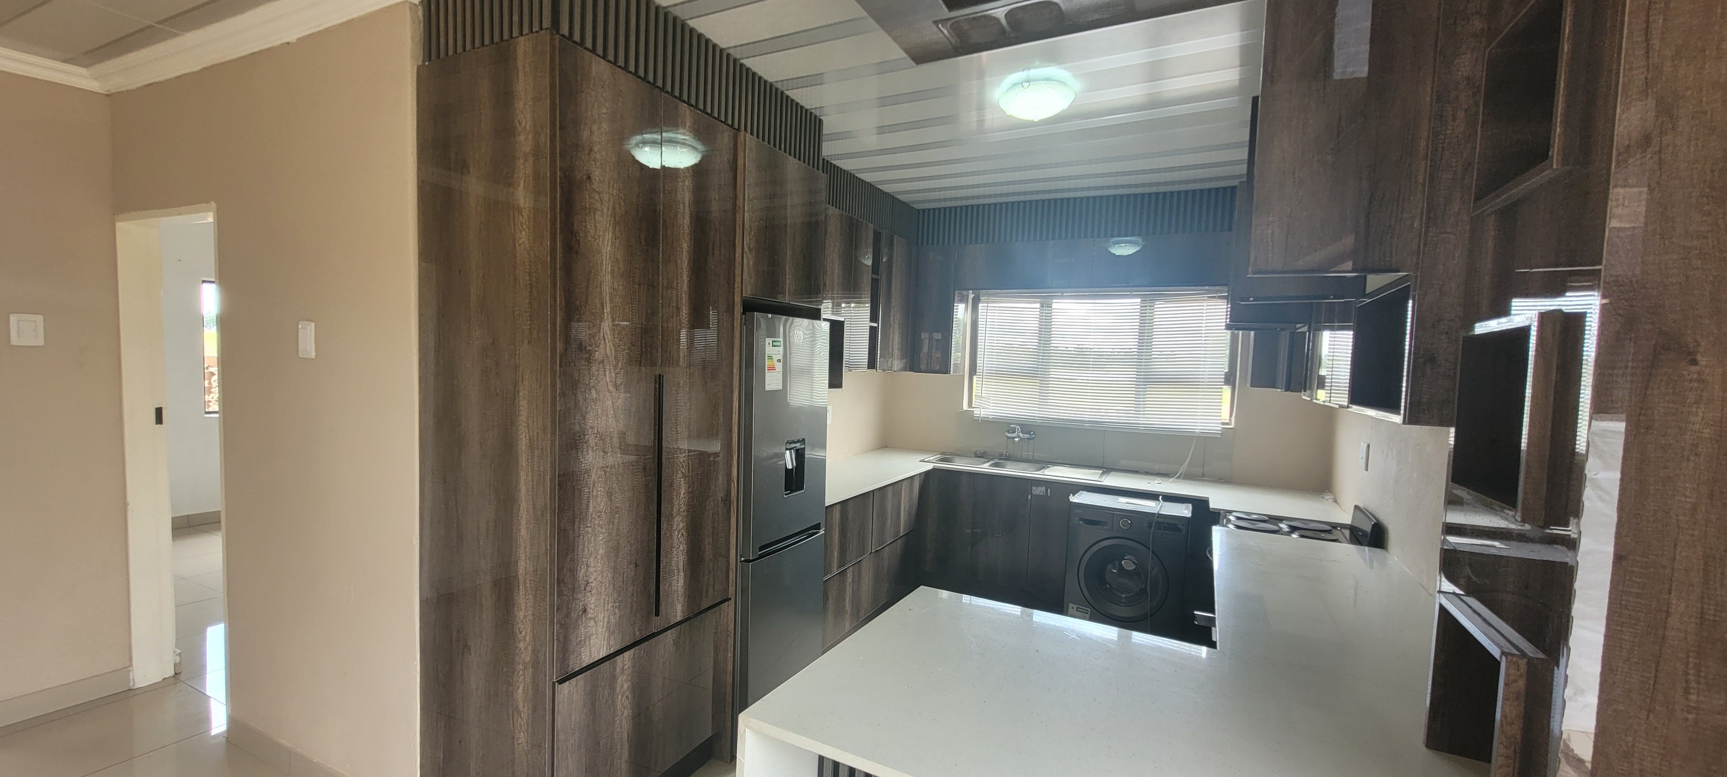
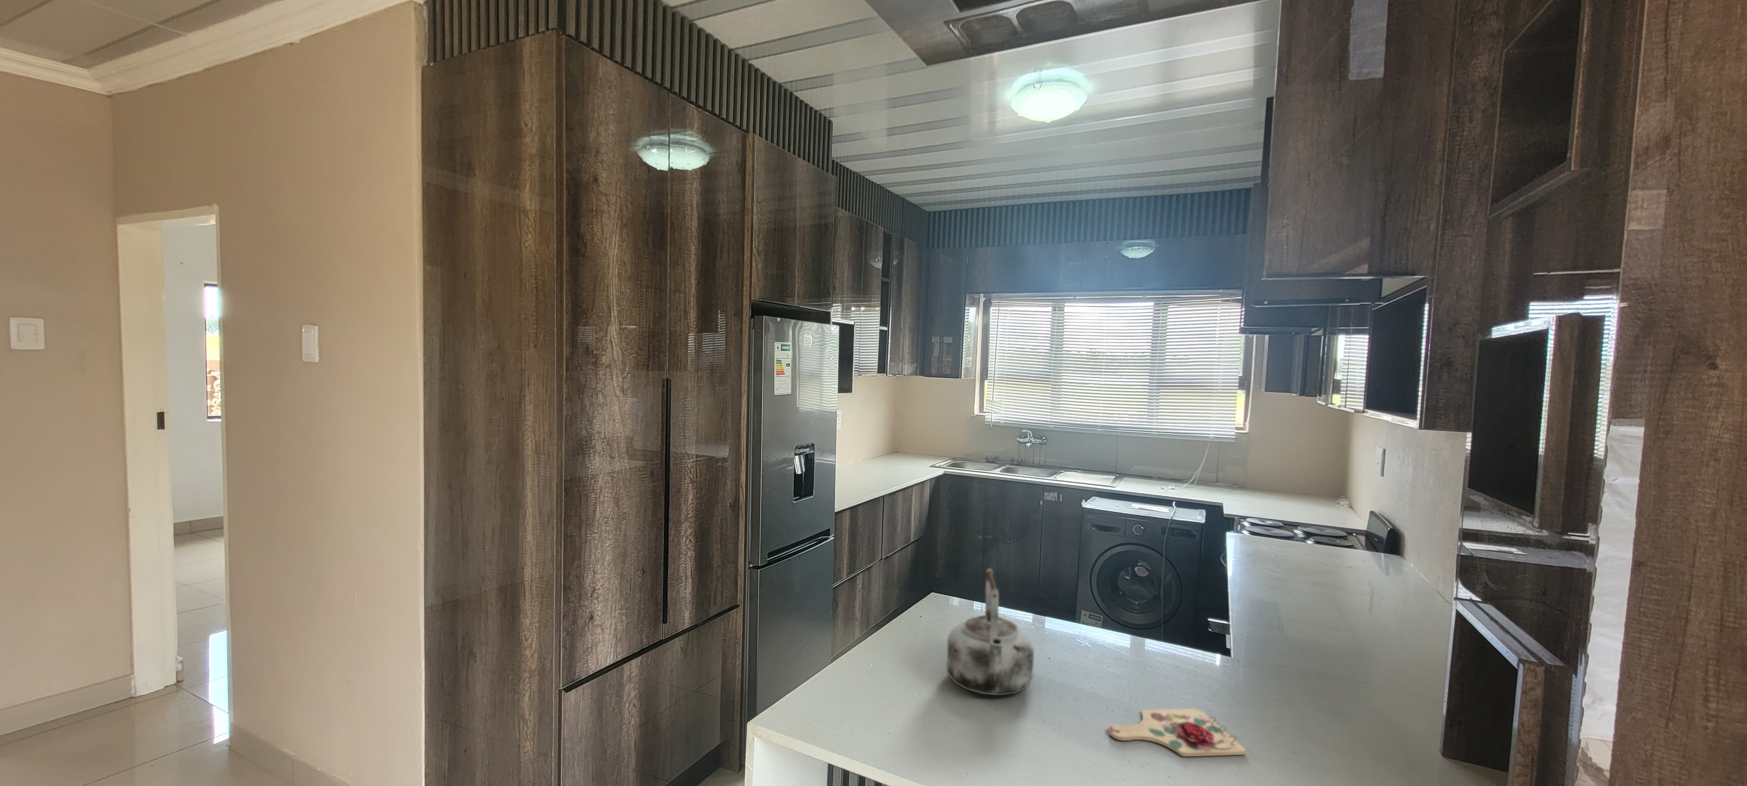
+ cutting board (1167, 727)
+ kettle (992, 633)
